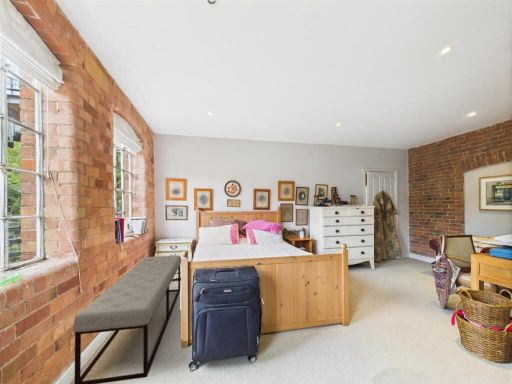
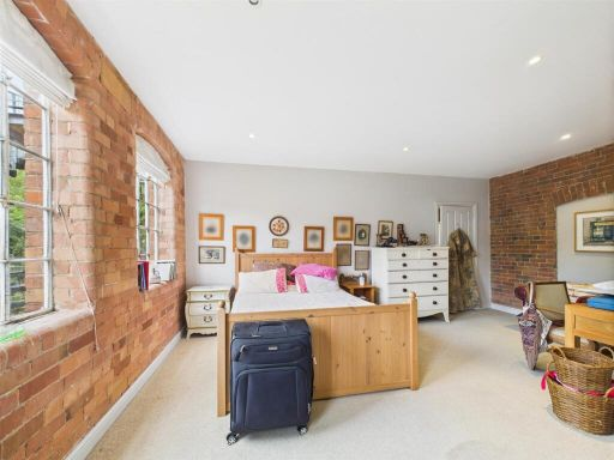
- bench (145, 298)
